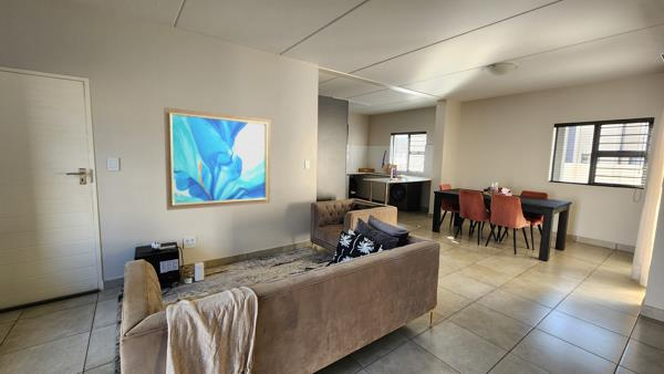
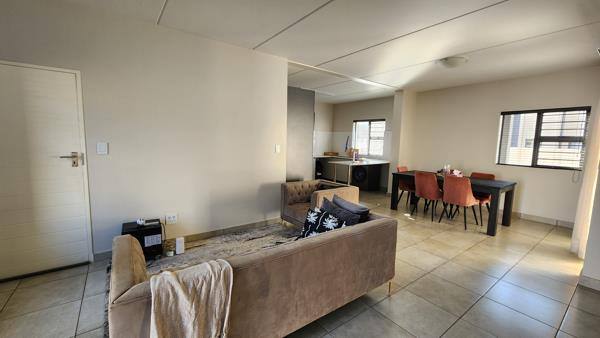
- wall art (224, 160)
